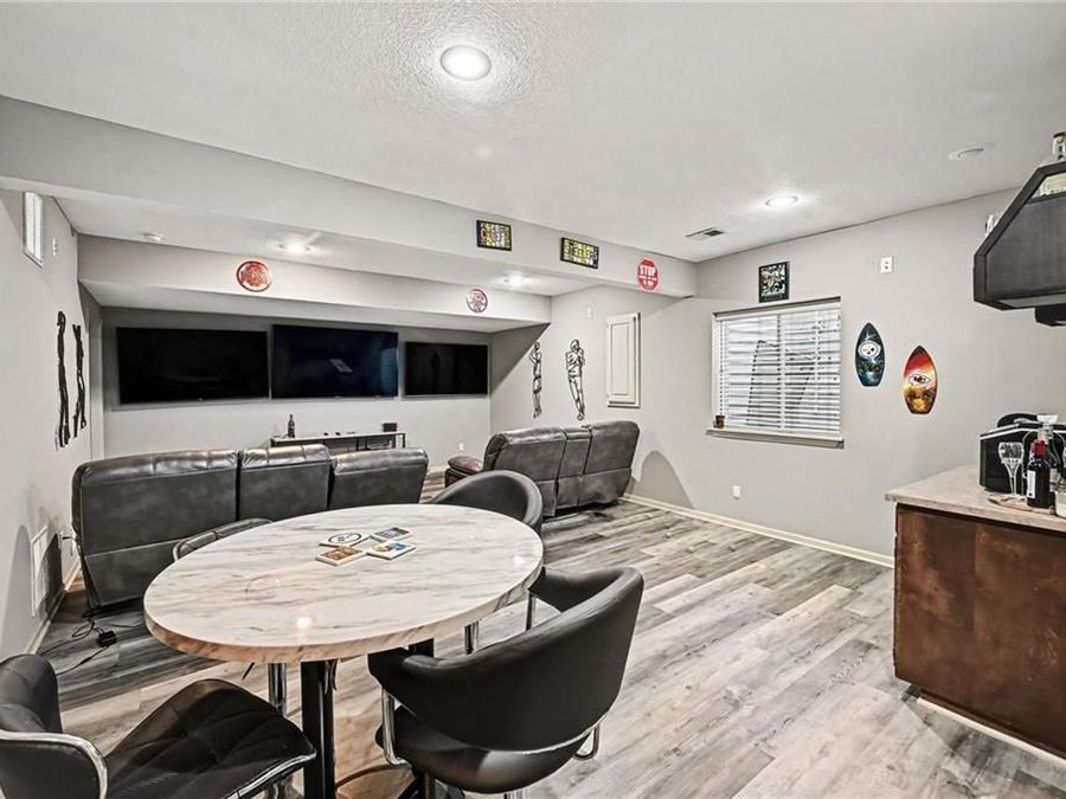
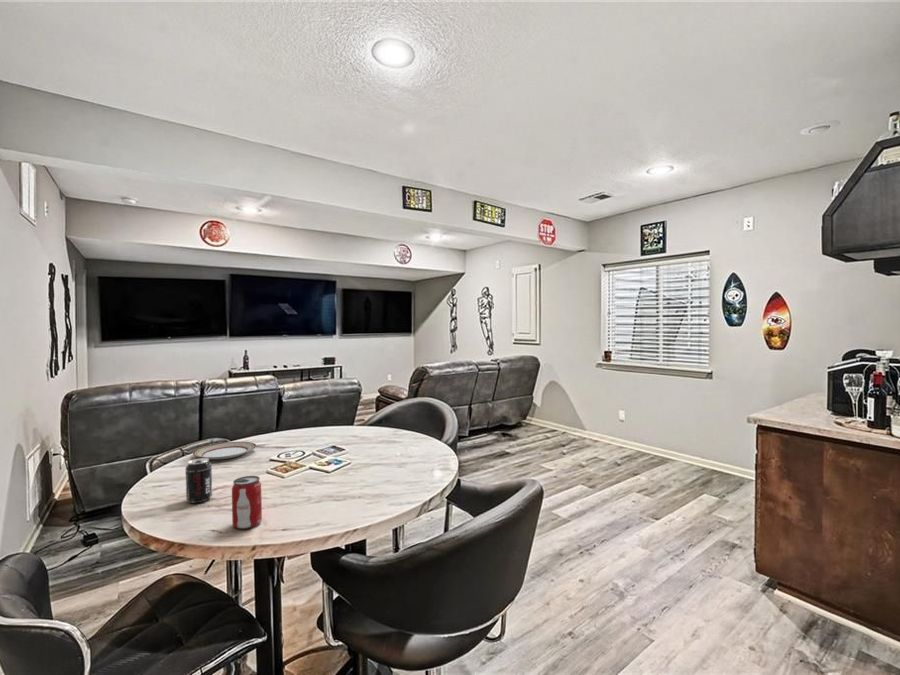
+ plate (225, 451)
+ beverage can (247, 501)
+ beverage can (199, 480)
